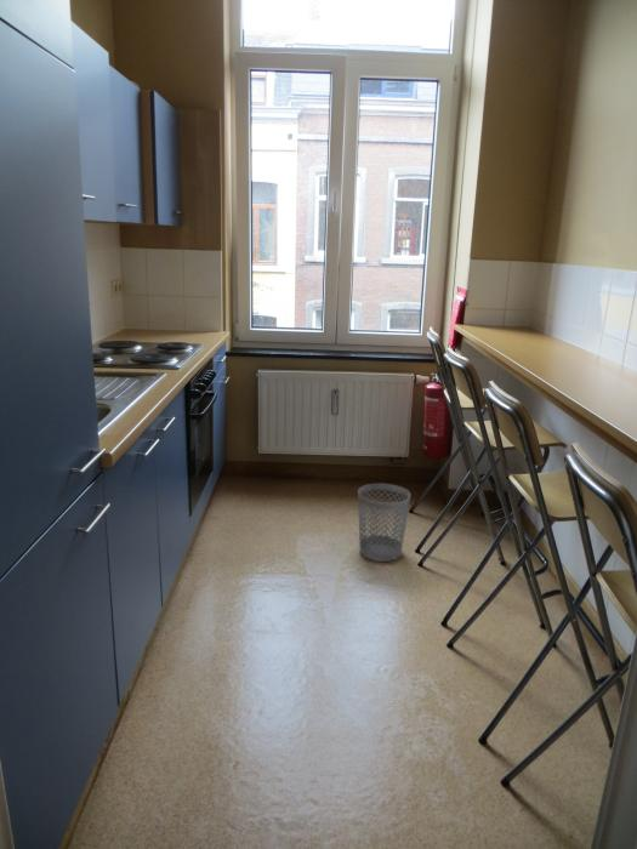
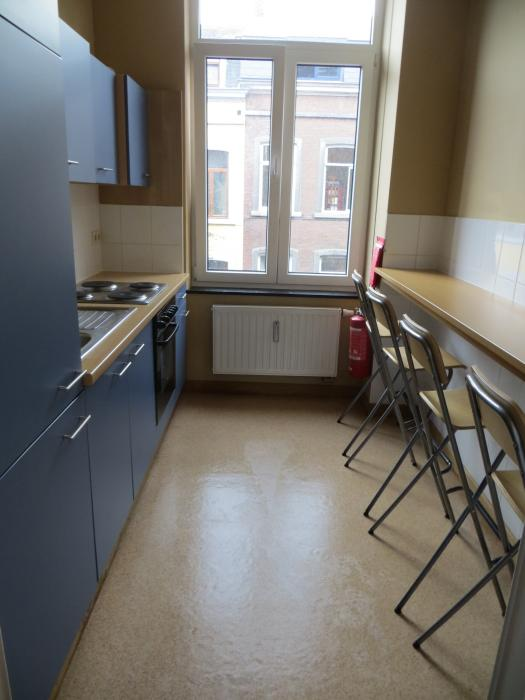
- wastebasket (381, 523)
